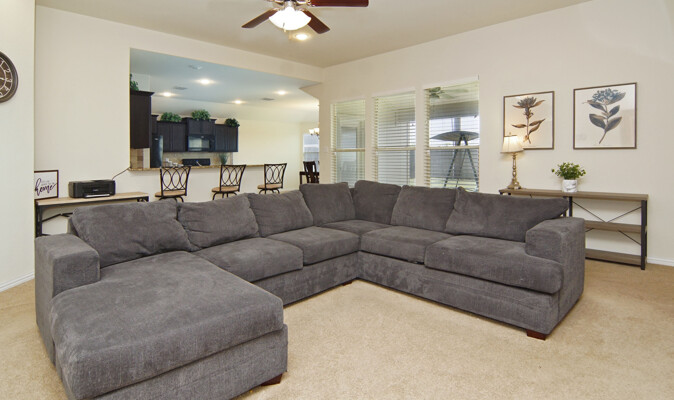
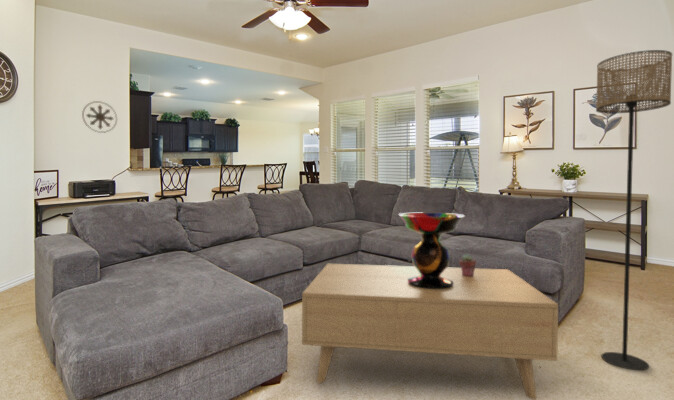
+ coffee table (417, 321)
+ decorative bowl (430, 248)
+ floor lamp (628, 212)
+ medallion (100, 117)
+ potted succulent (467, 264)
